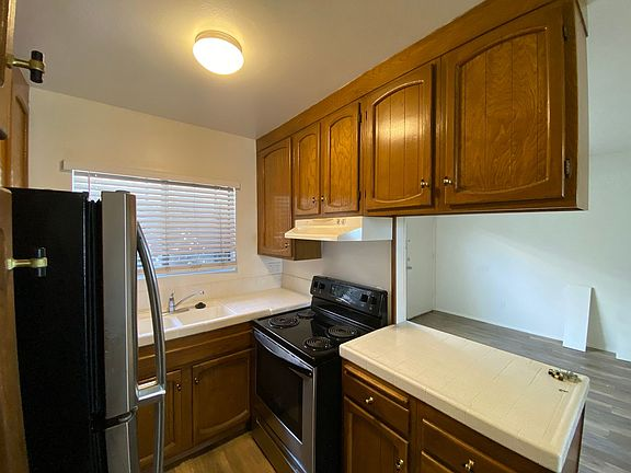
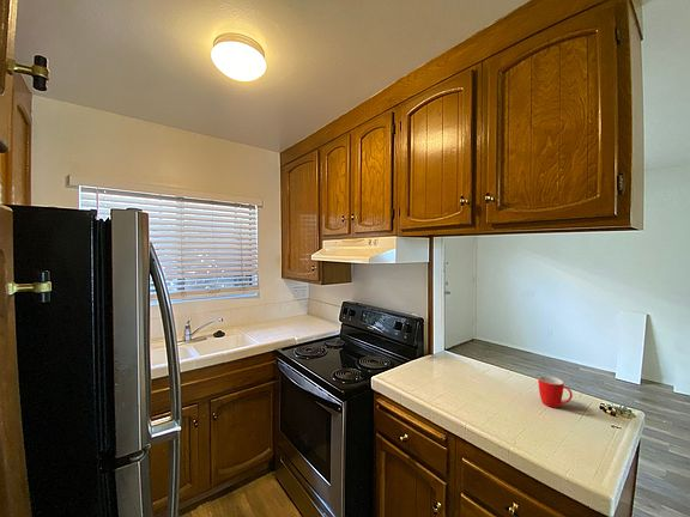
+ mug (555, 394)
